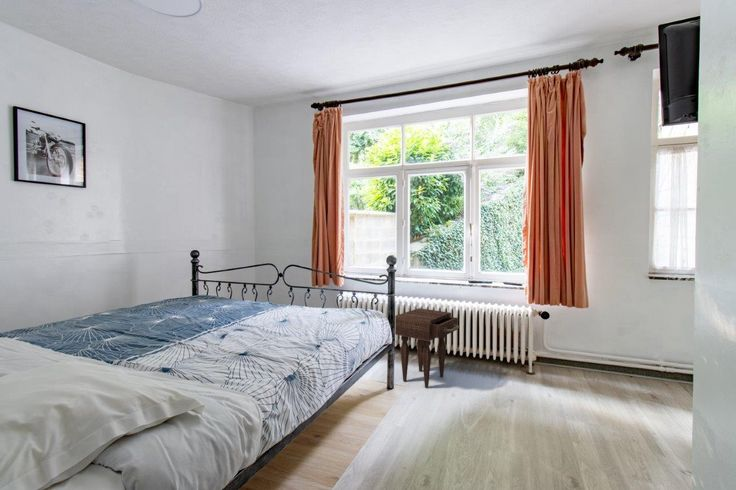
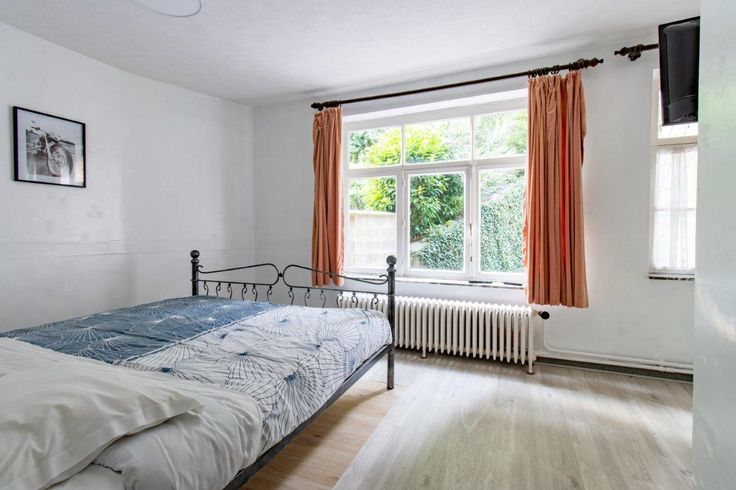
- nightstand (429, 348)
